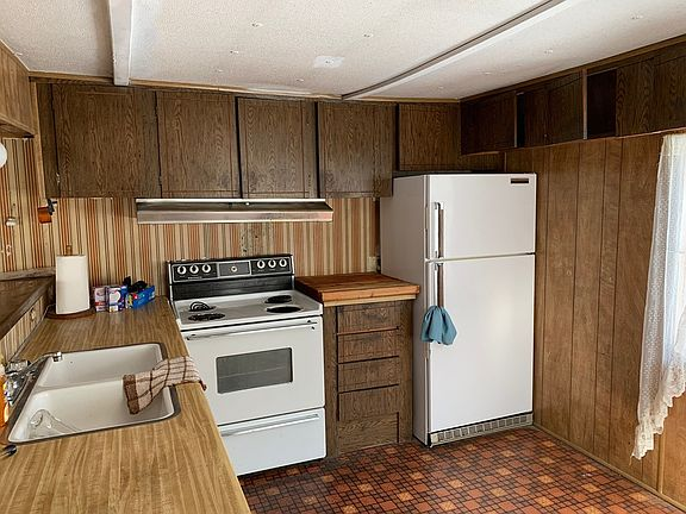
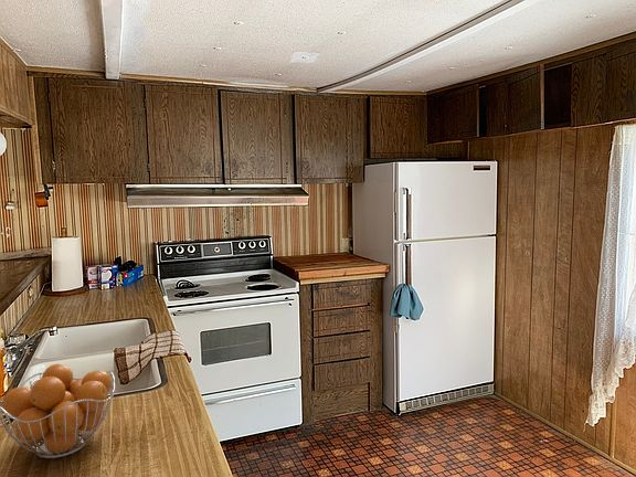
+ fruit basket (59, 409)
